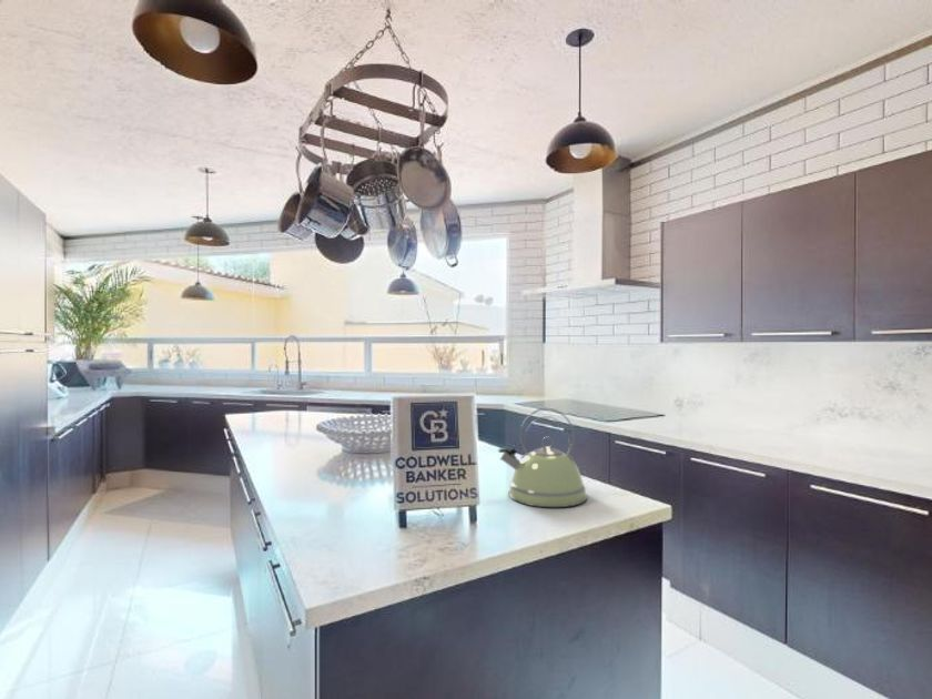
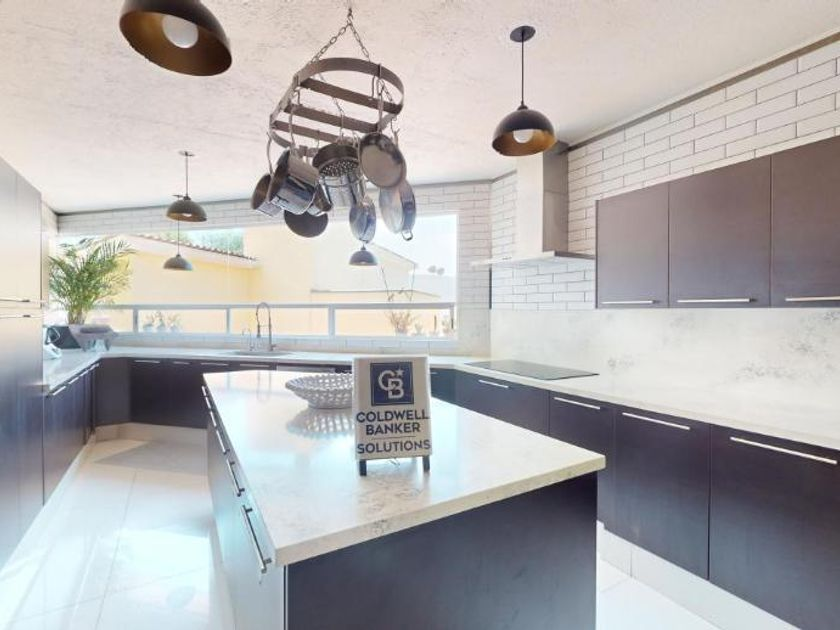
- kettle (541, 450)
